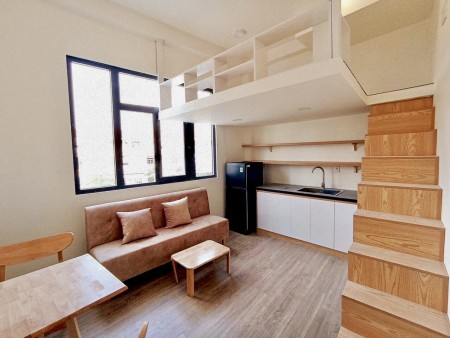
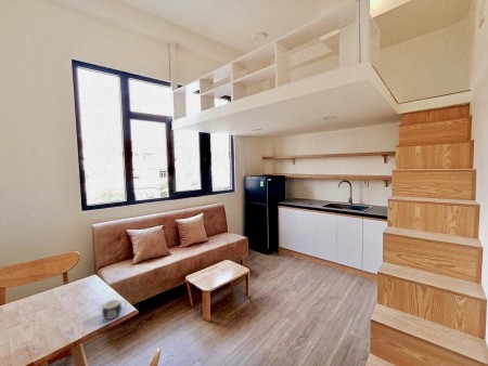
+ mug (115, 308)
